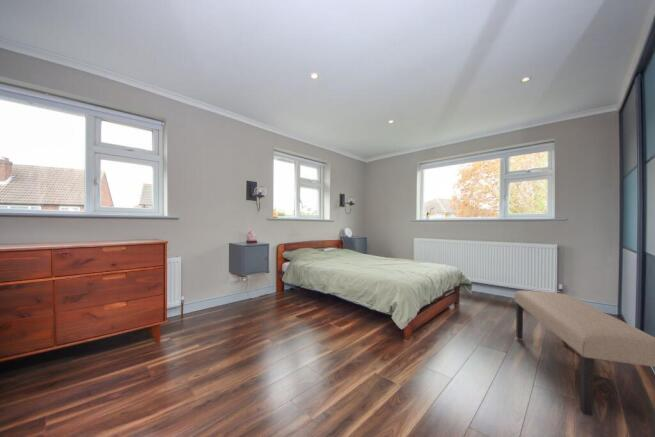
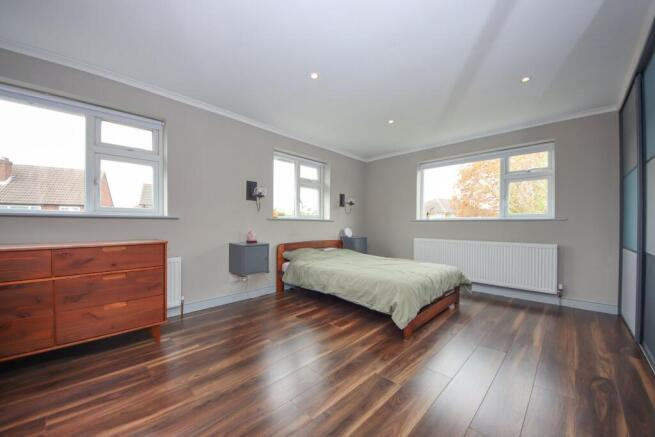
- bench (573, 339)
